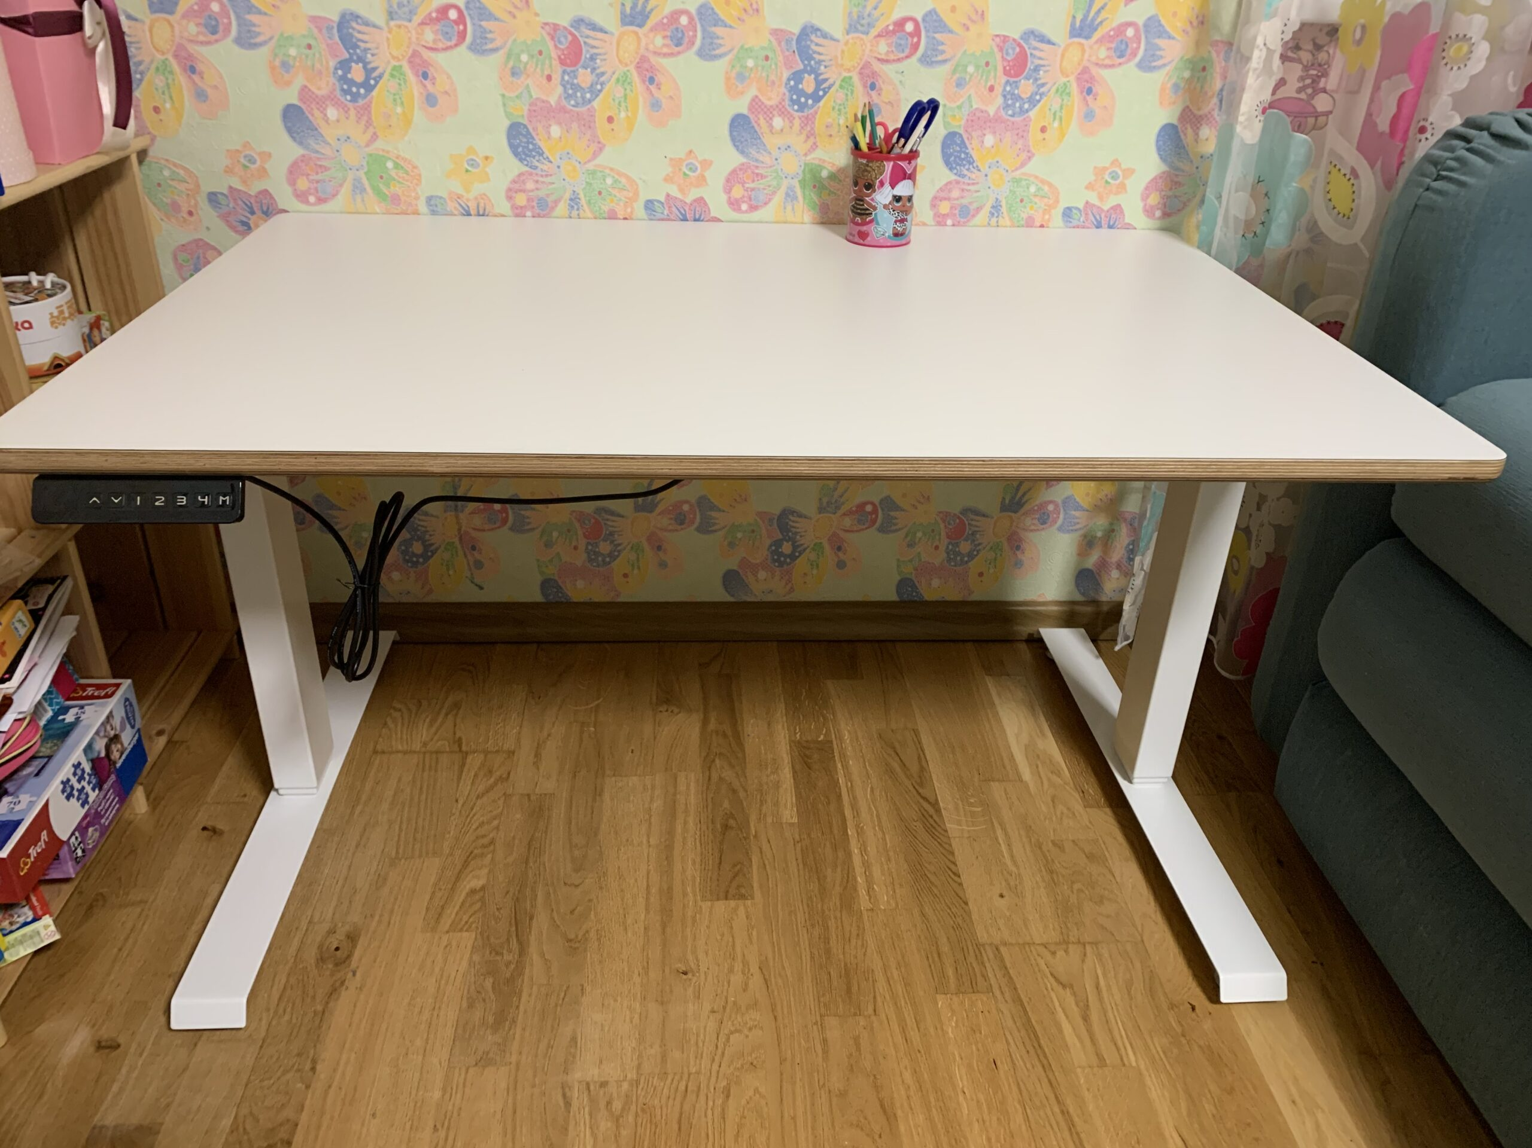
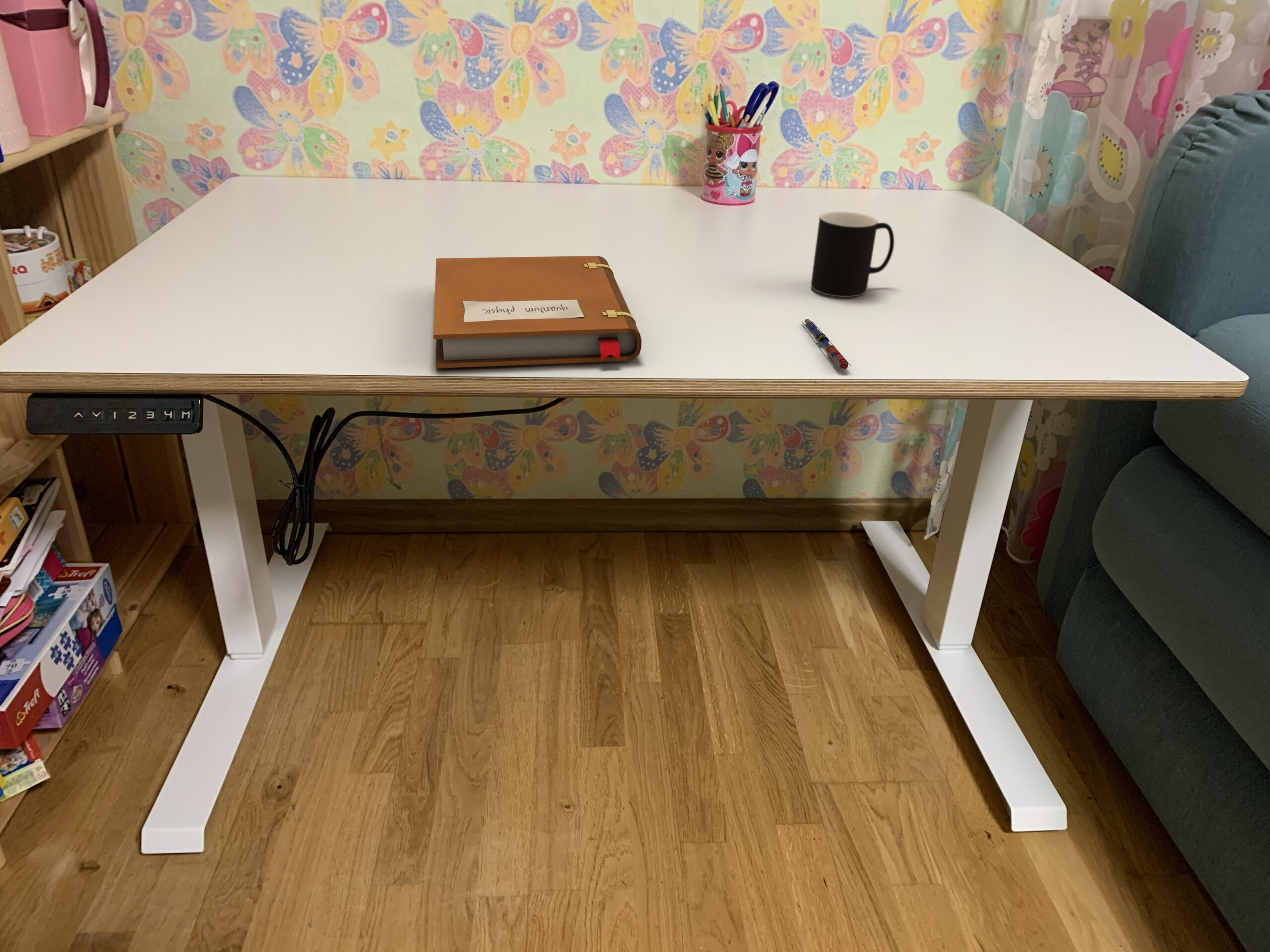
+ notebook (532, 308)
+ pen (825, 340)
+ cup (856, 254)
